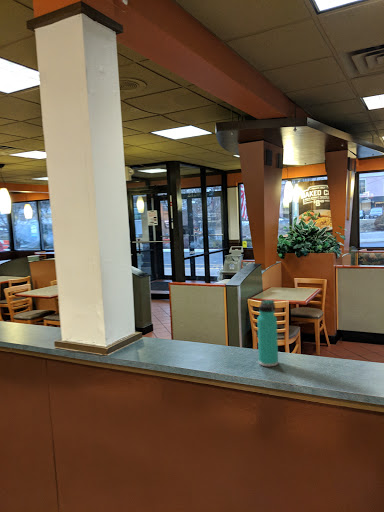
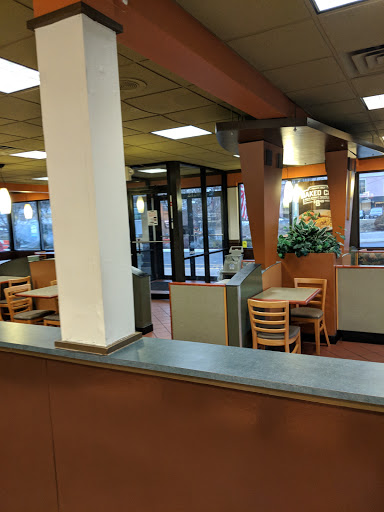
- thermos bottle (267, 331)
